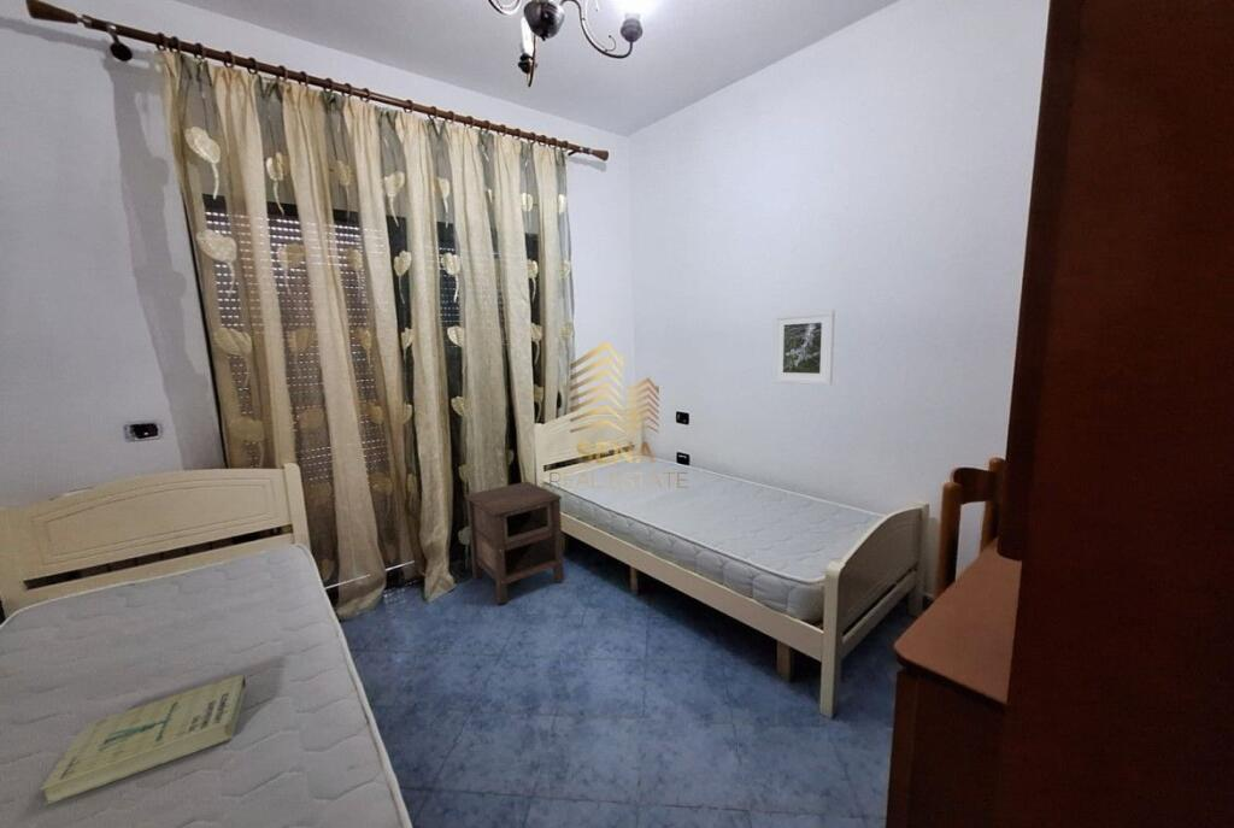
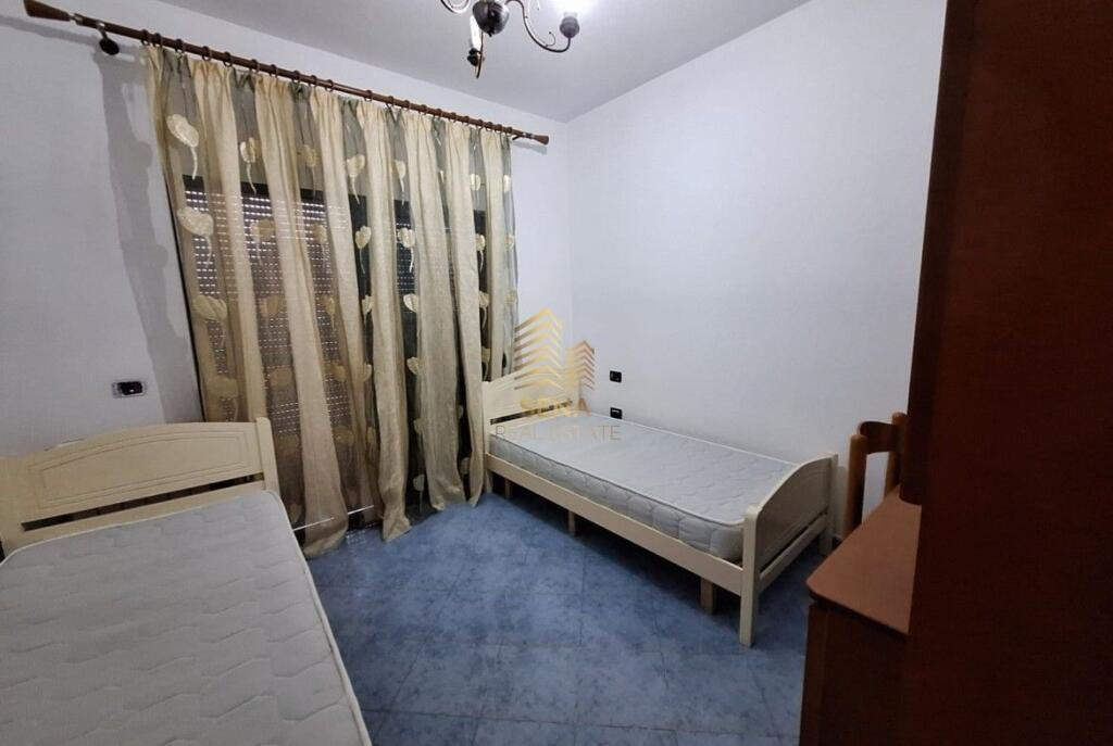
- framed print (801, 348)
- nightstand (515, 536)
- book (158, 729)
